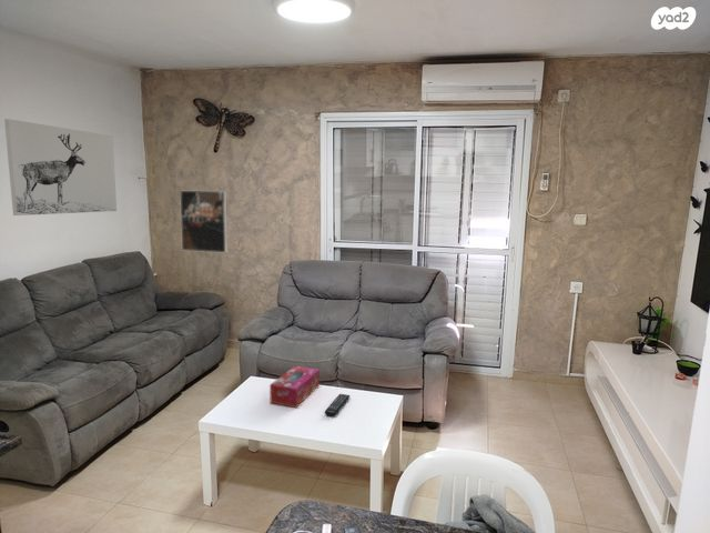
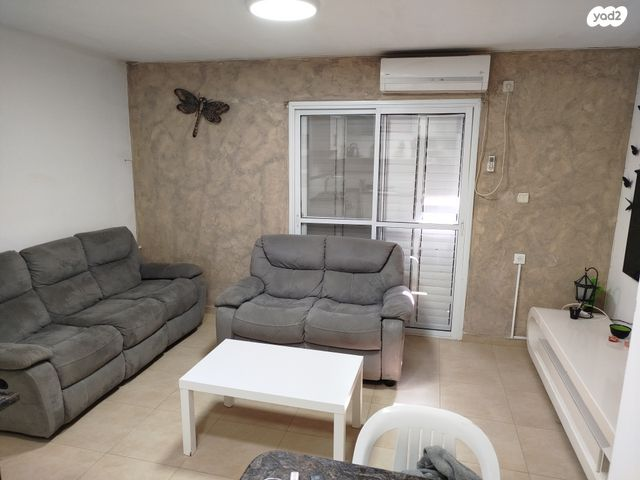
- remote control (337, 404)
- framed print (203, 221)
- tissue box (295, 385)
- wall art (68, 171)
